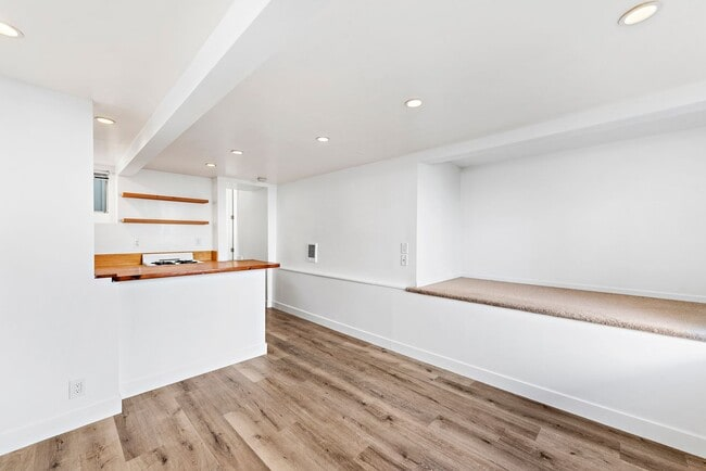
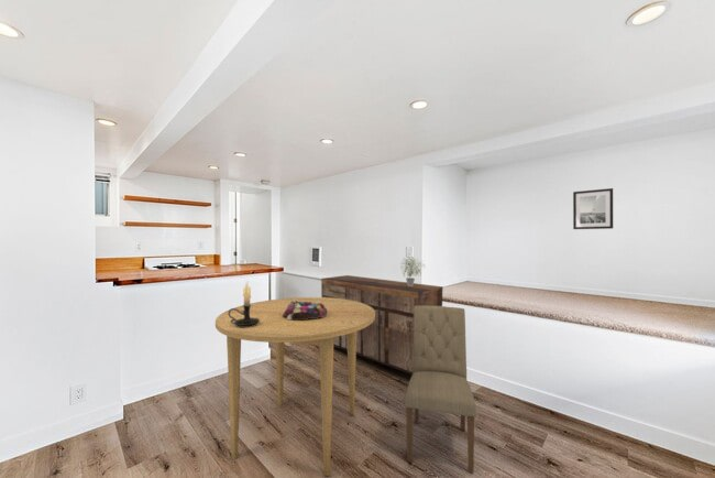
+ dining chair (439, 377)
+ dining table (283, 372)
+ wall art (592, 209)
+ sideboard (375, 321)
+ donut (305, 307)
+ candle holder (244, 301)
+ potted plant (411, 269)
